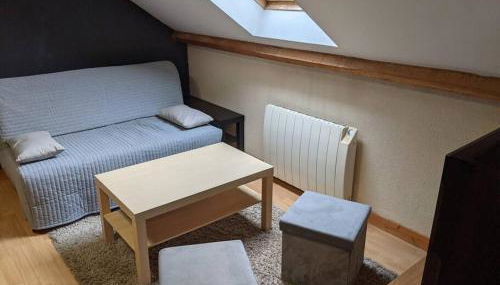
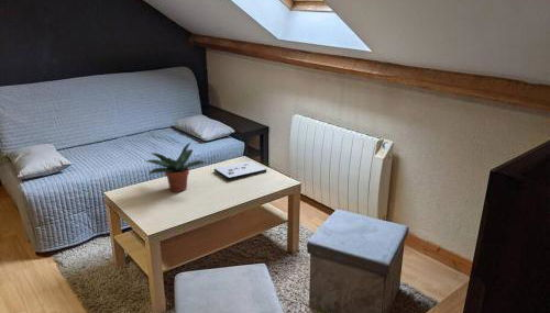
+ potted plant (176, 166)
+ book (240, 170)
